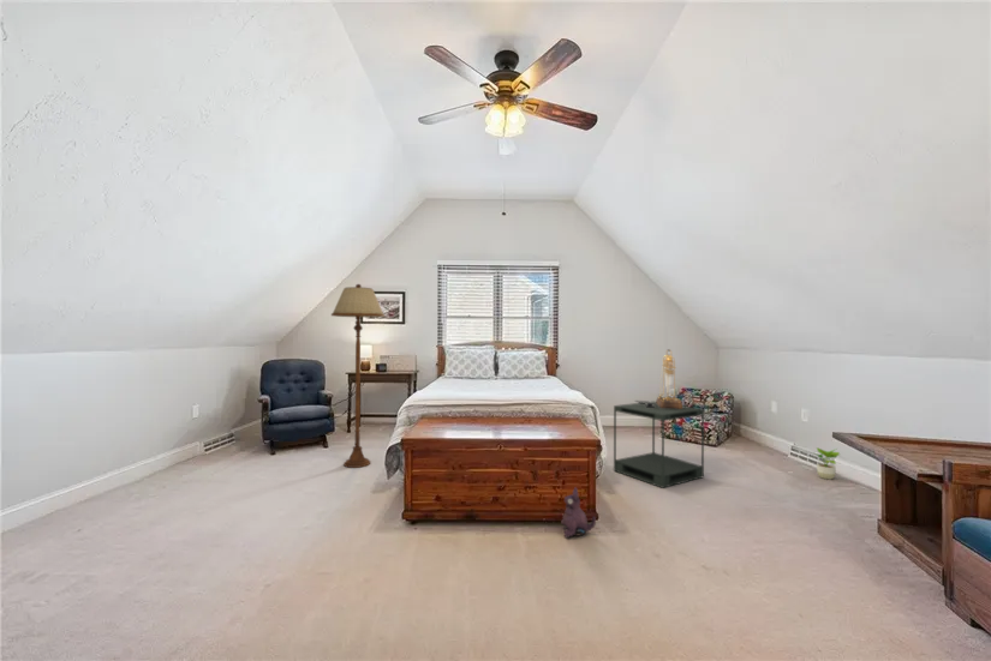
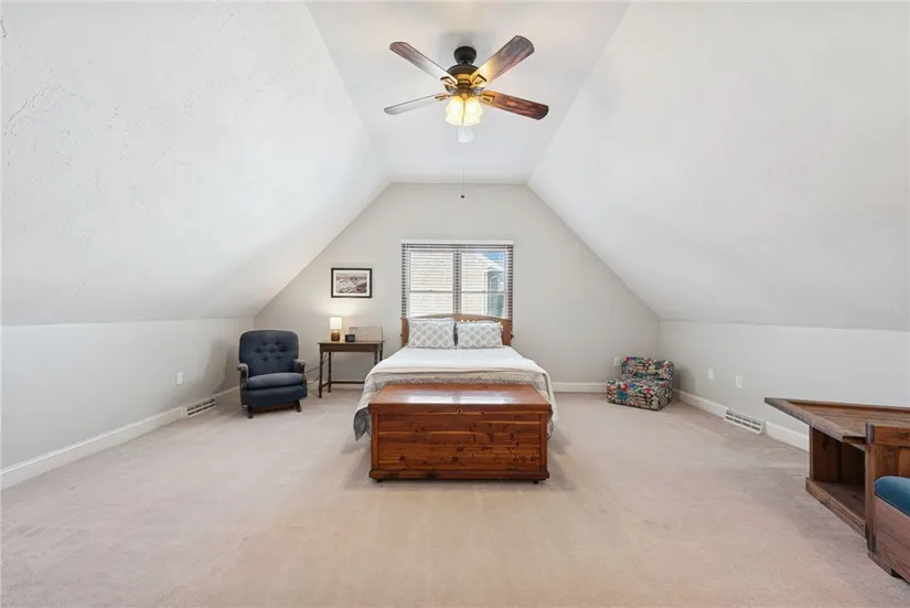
- table lamp (659, 377)
- floor lamp (358, 373)
- plush toy (579, 511)
- potted plant (828, 462)
- side table (653, 440)
